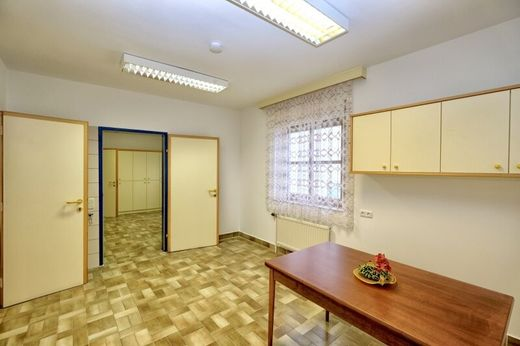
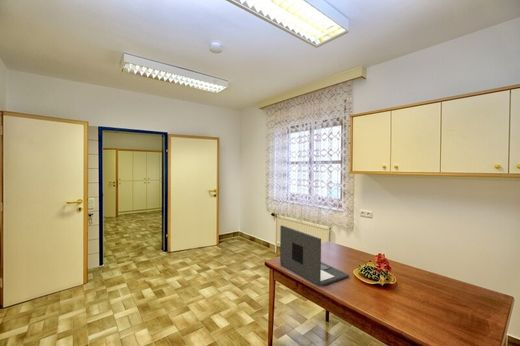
+ laptop (312, 249)
